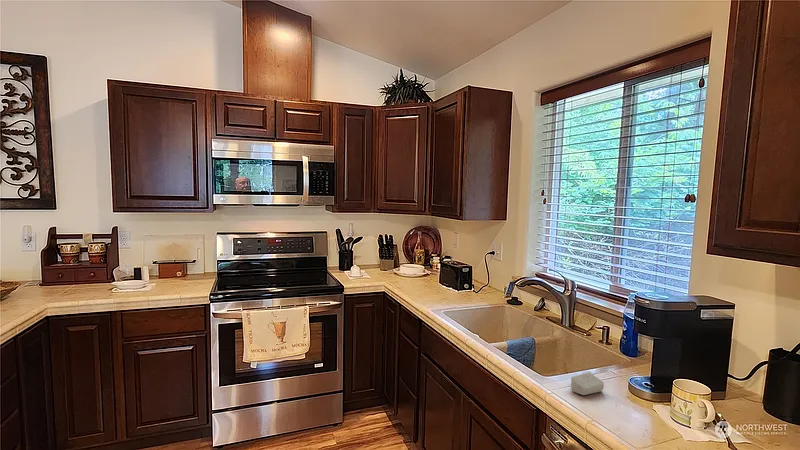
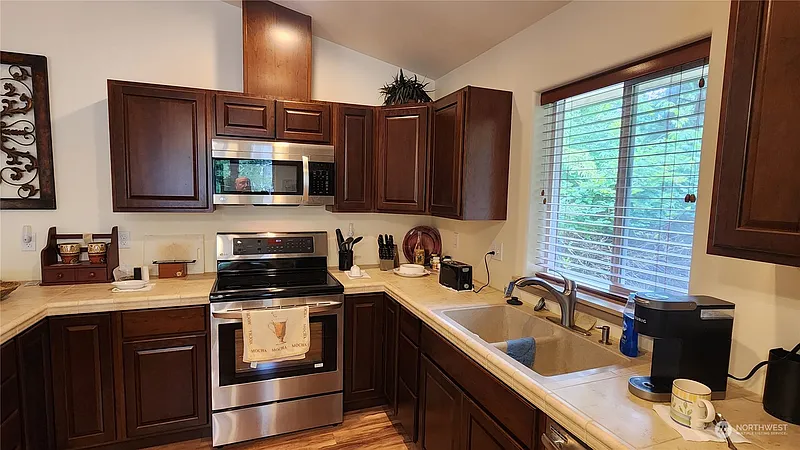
- soap bar (585, 383)
